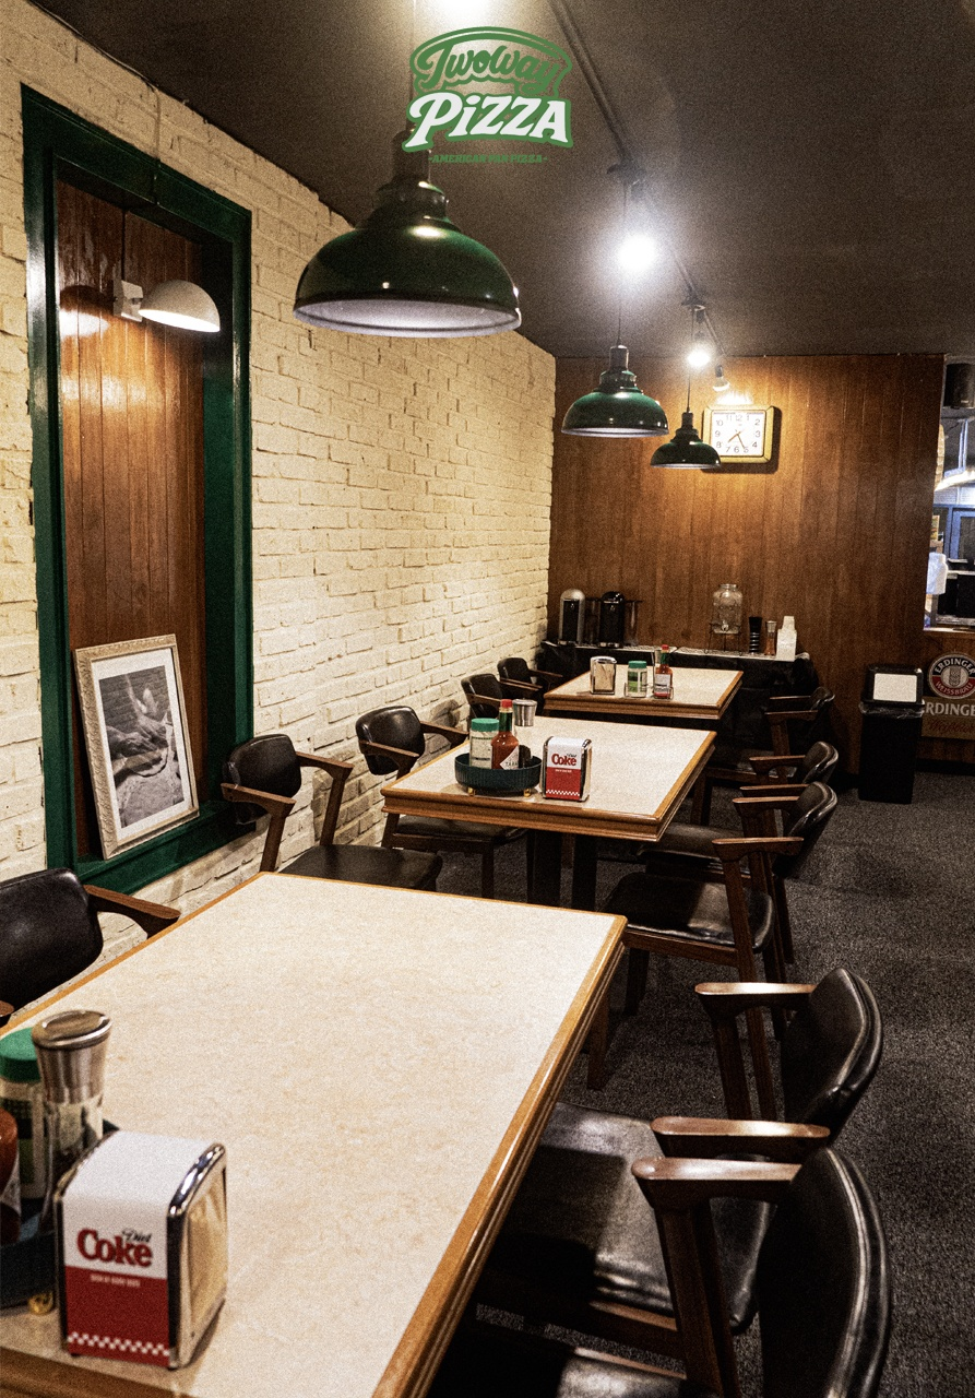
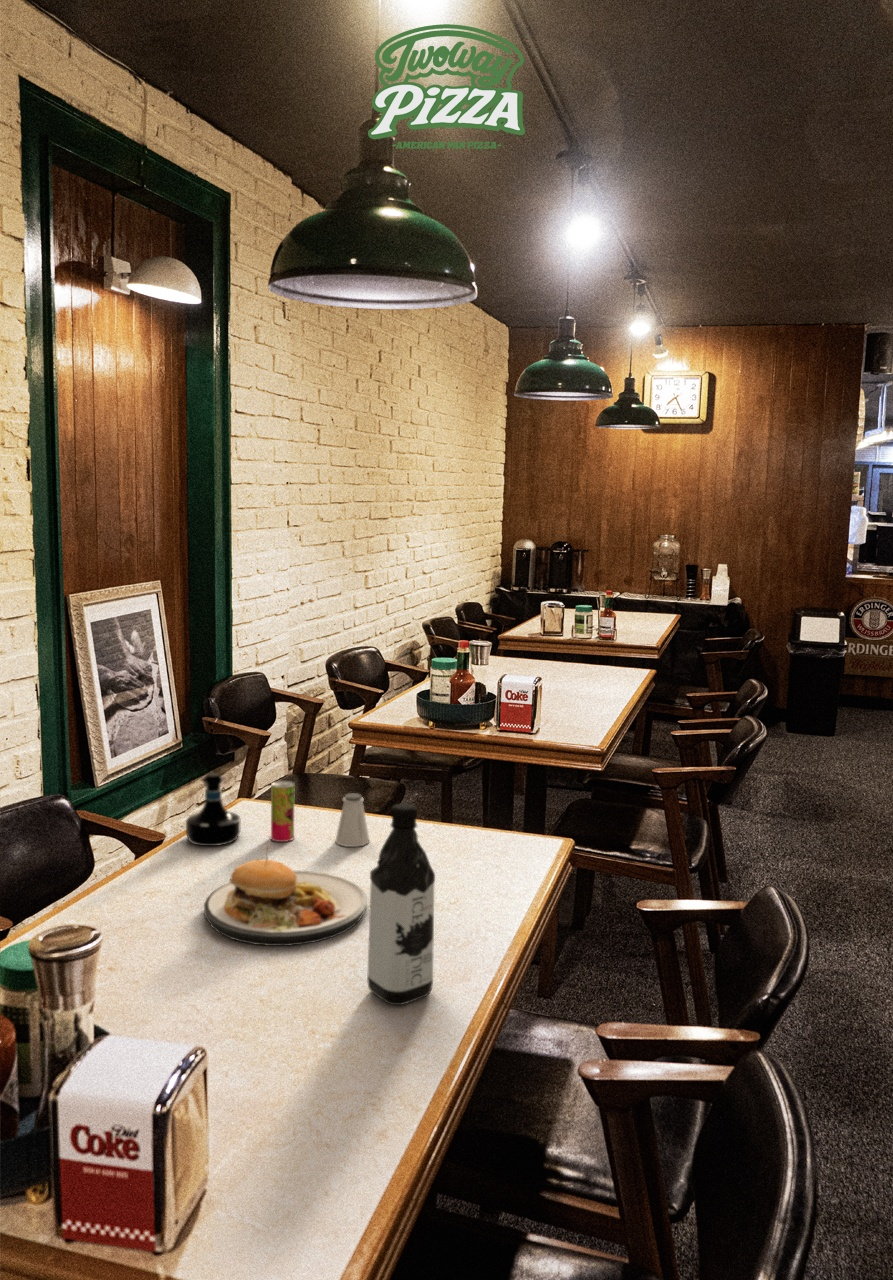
+ plate (286, 872)
+ tequila bottle (213, 806)
+ water bottle (401, 900)
+ saltshaker (352, 818)
+ beverage can (282, 810)
